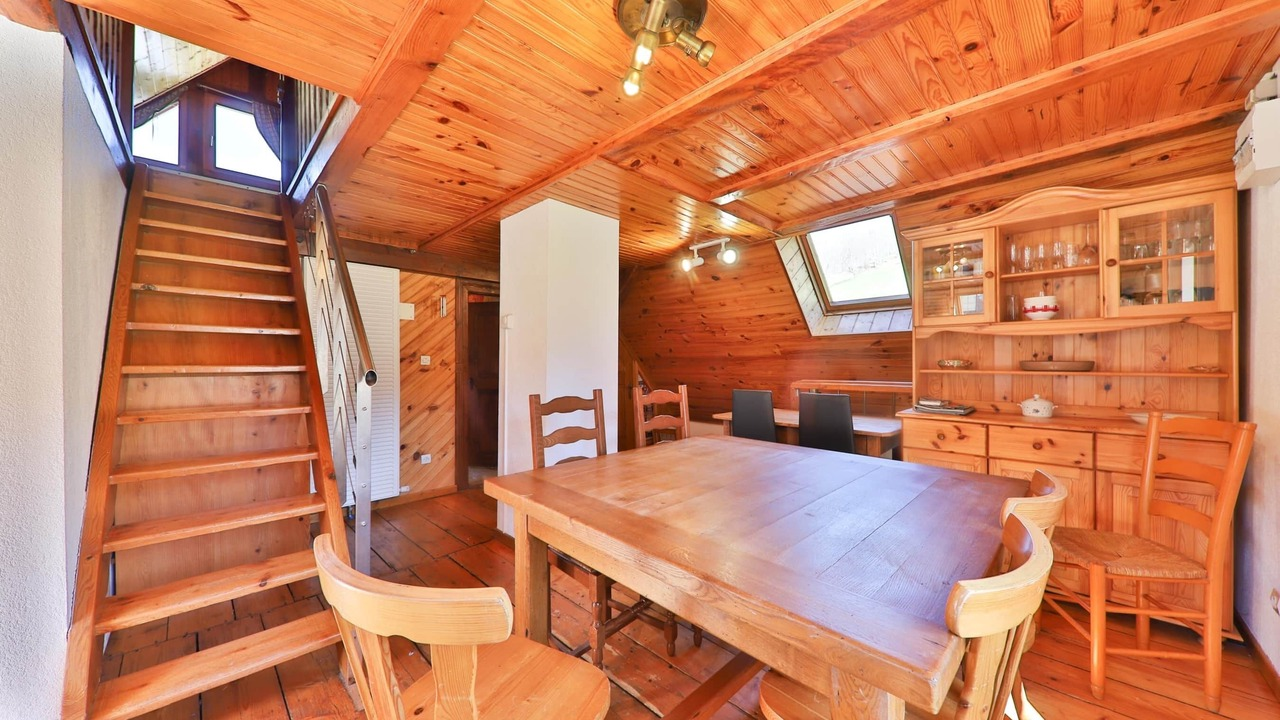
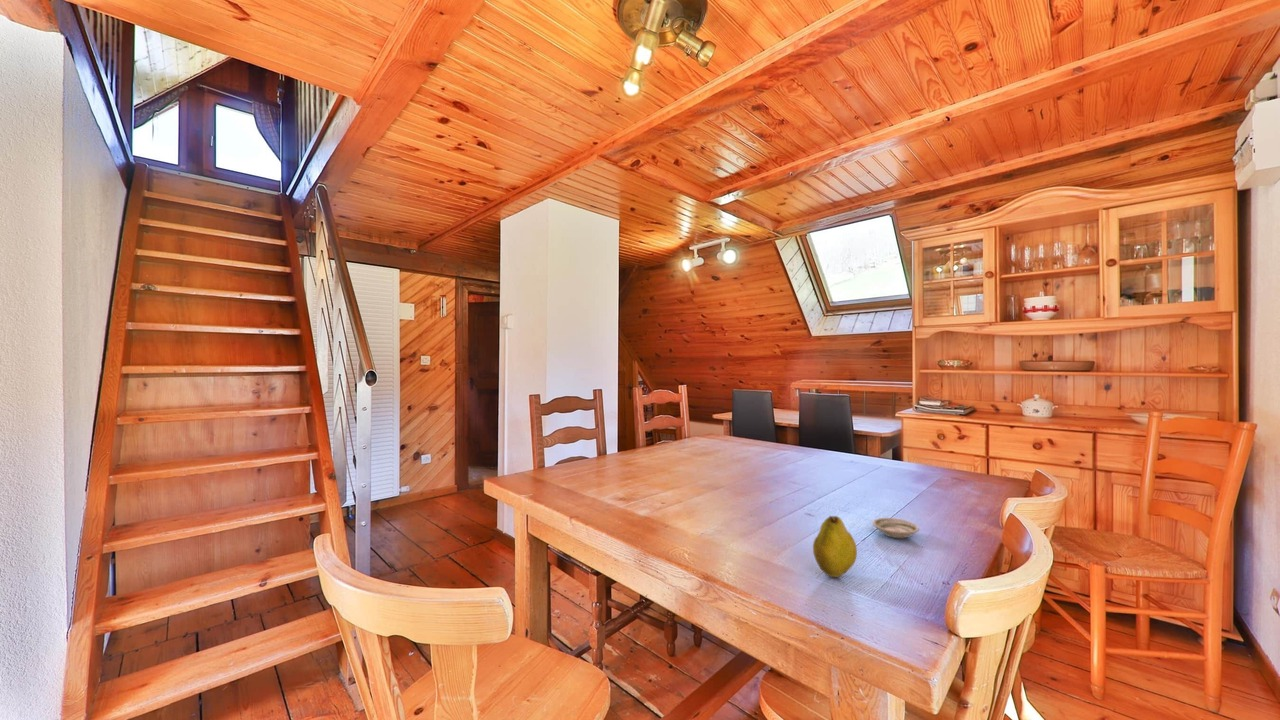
+ saucer (895, 529)
+ fruit (834, 543)
